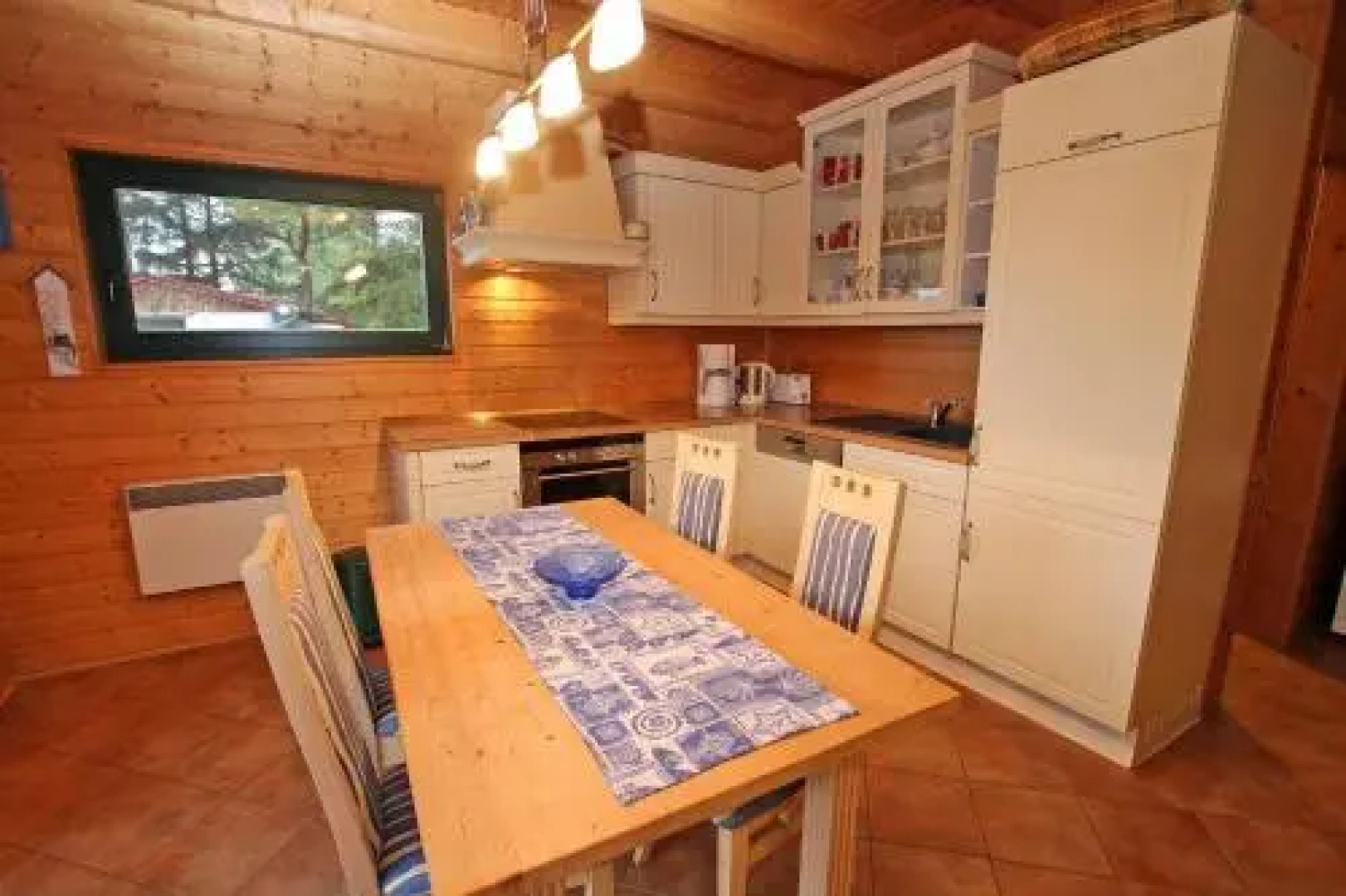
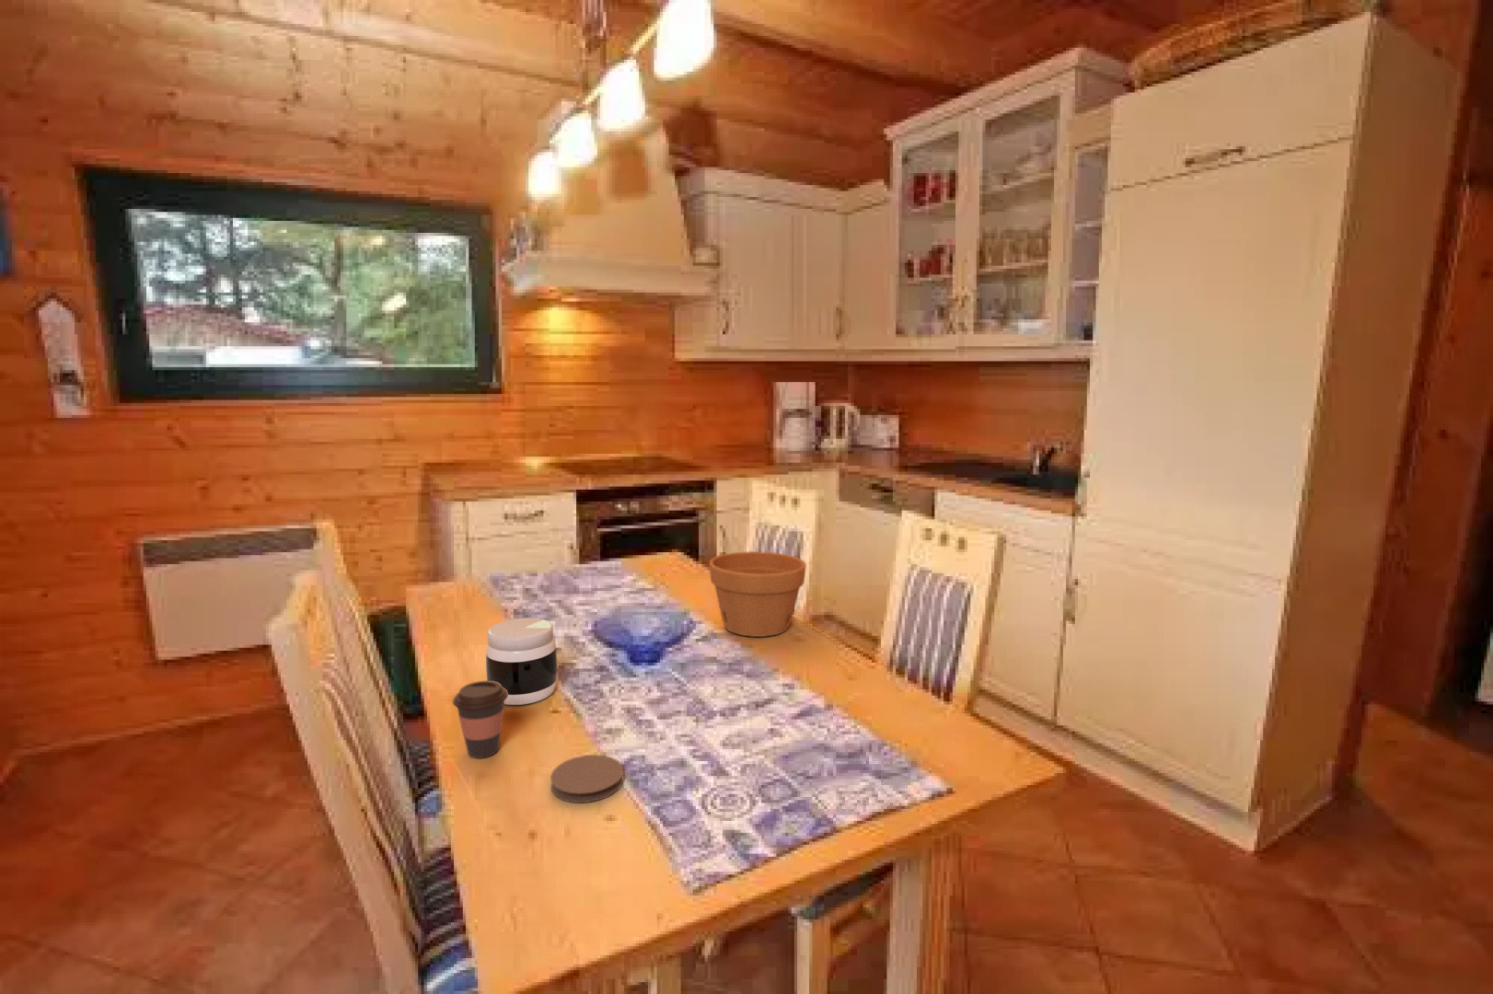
+ coaster (587, 777)
+ flower pot (756, 594)
+ jar (521, 660)
+ coffee cup (481, 720)
